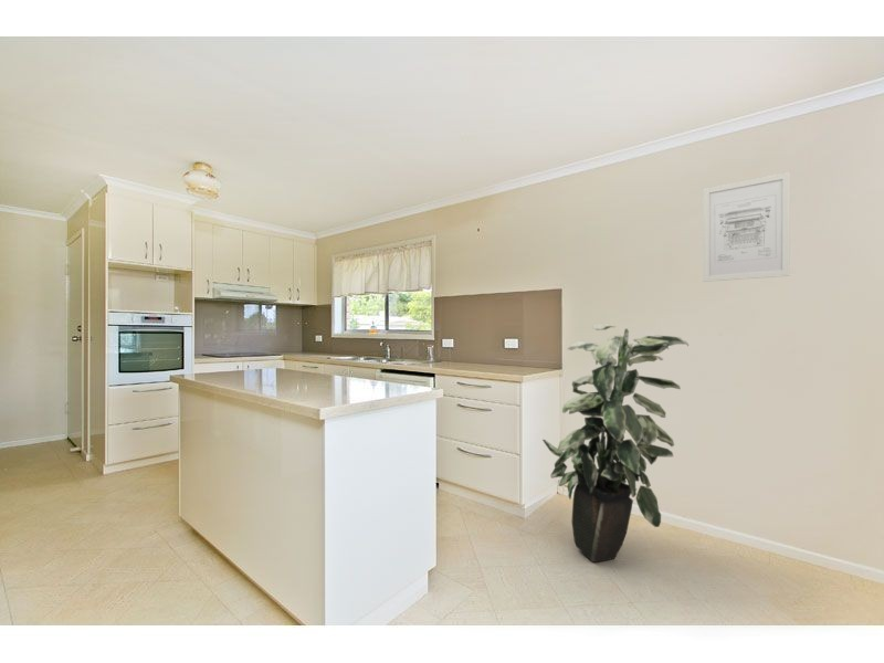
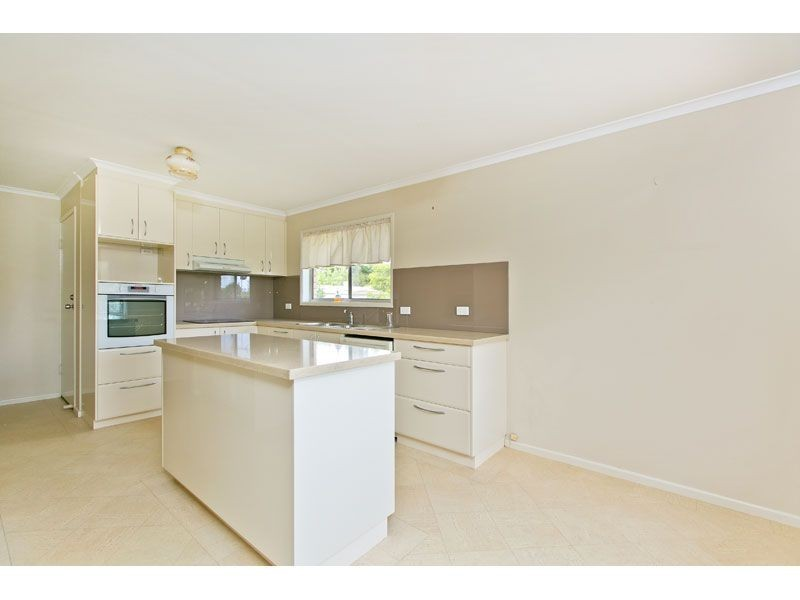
- wall art (744, 230)
- indoor plant (610, 441)
